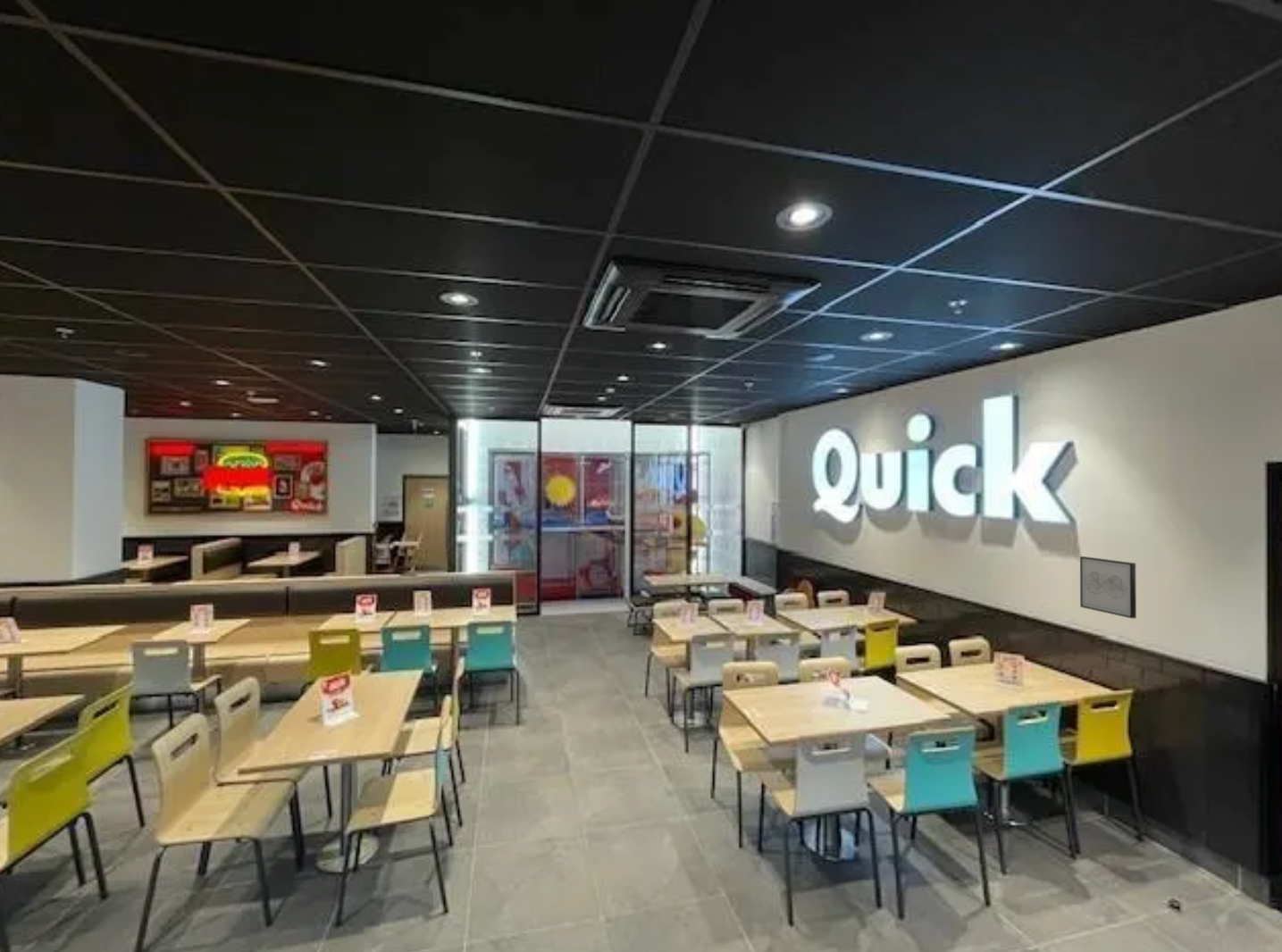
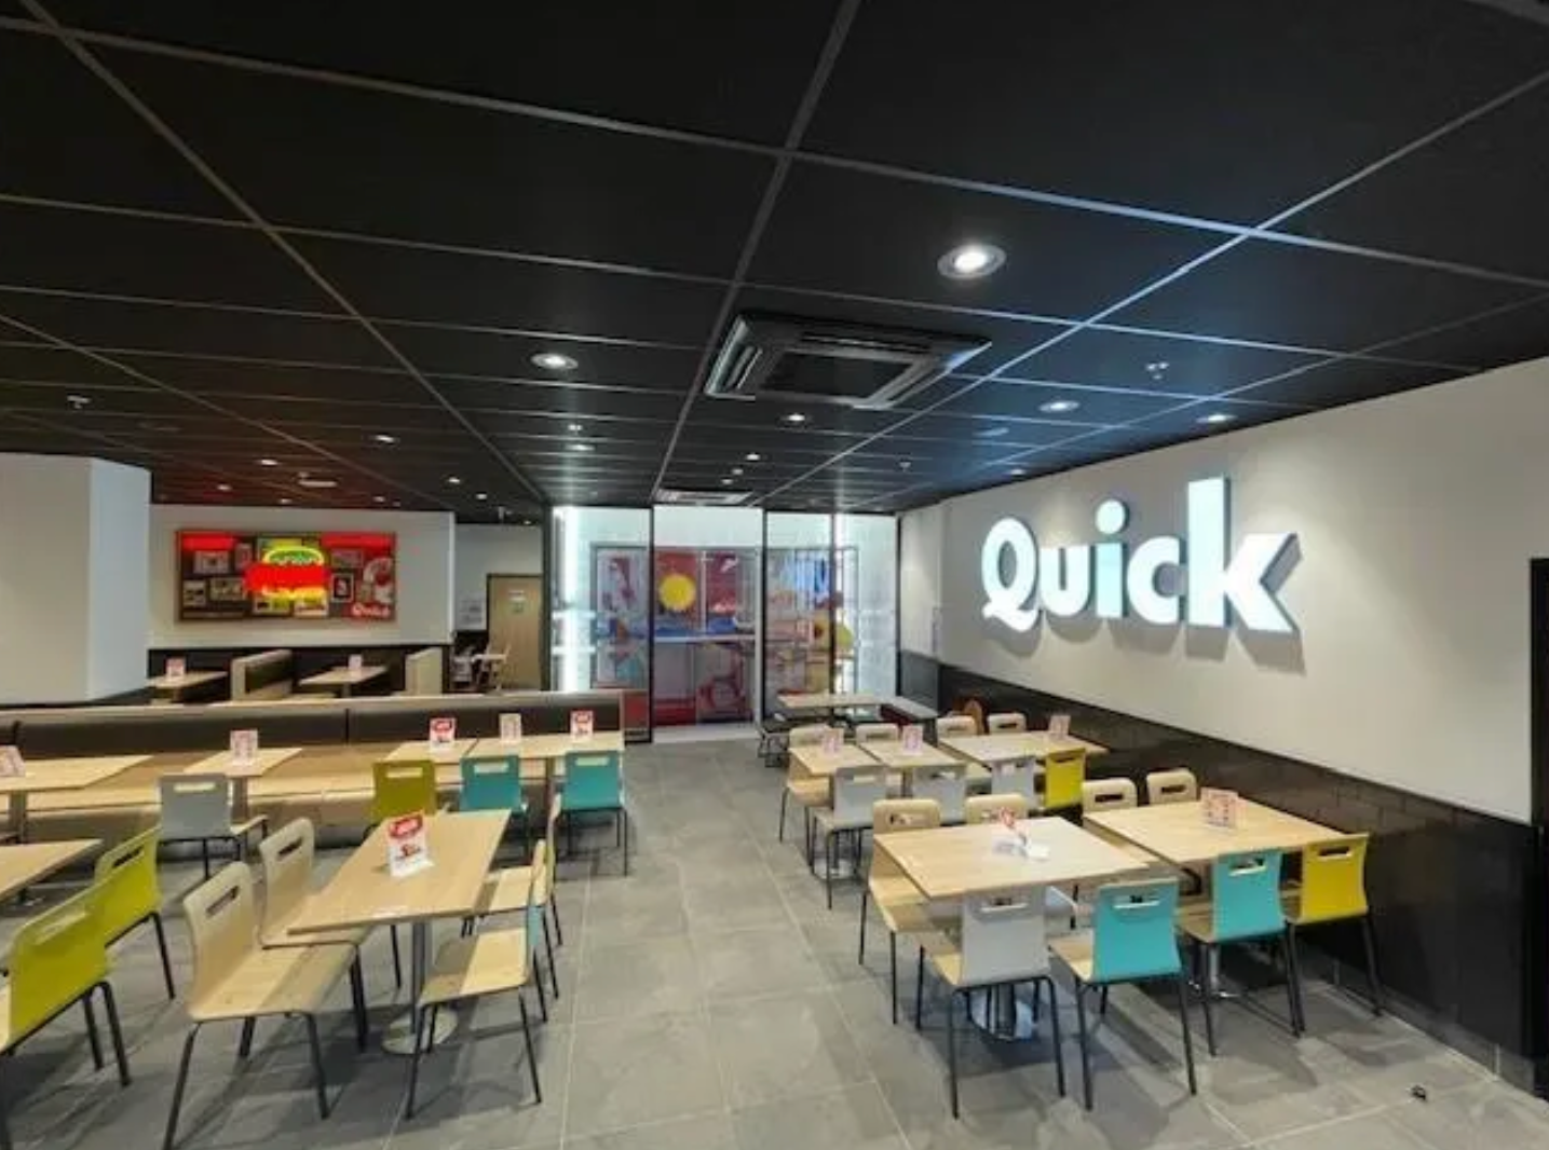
- wall art (1106, 586)
